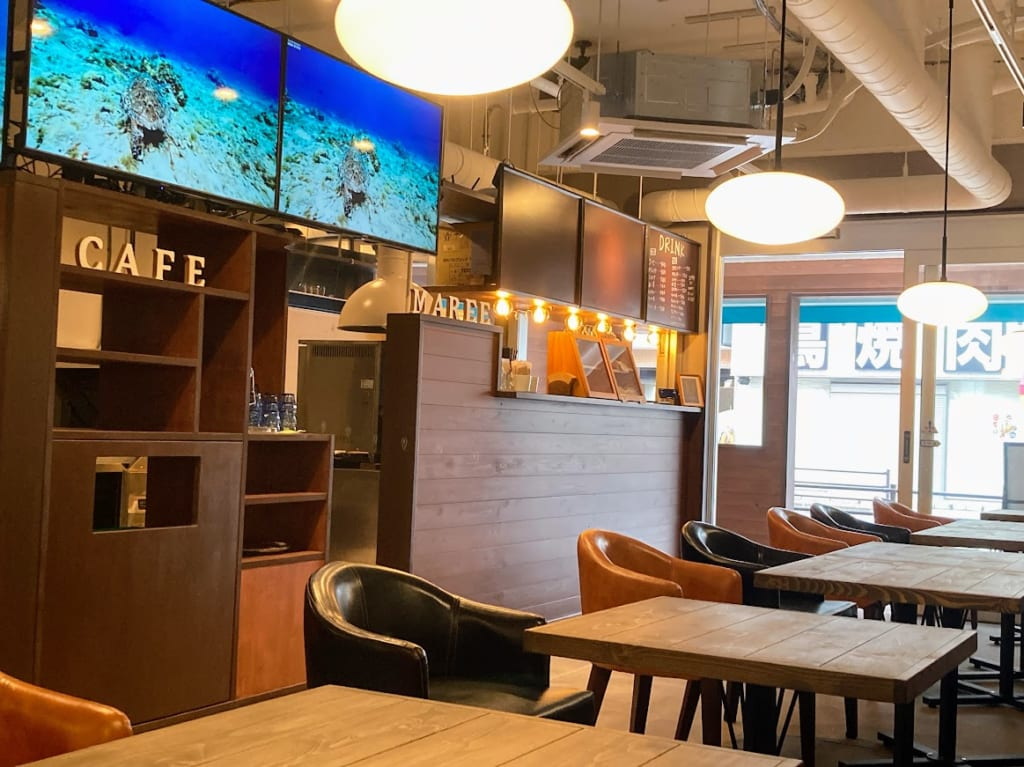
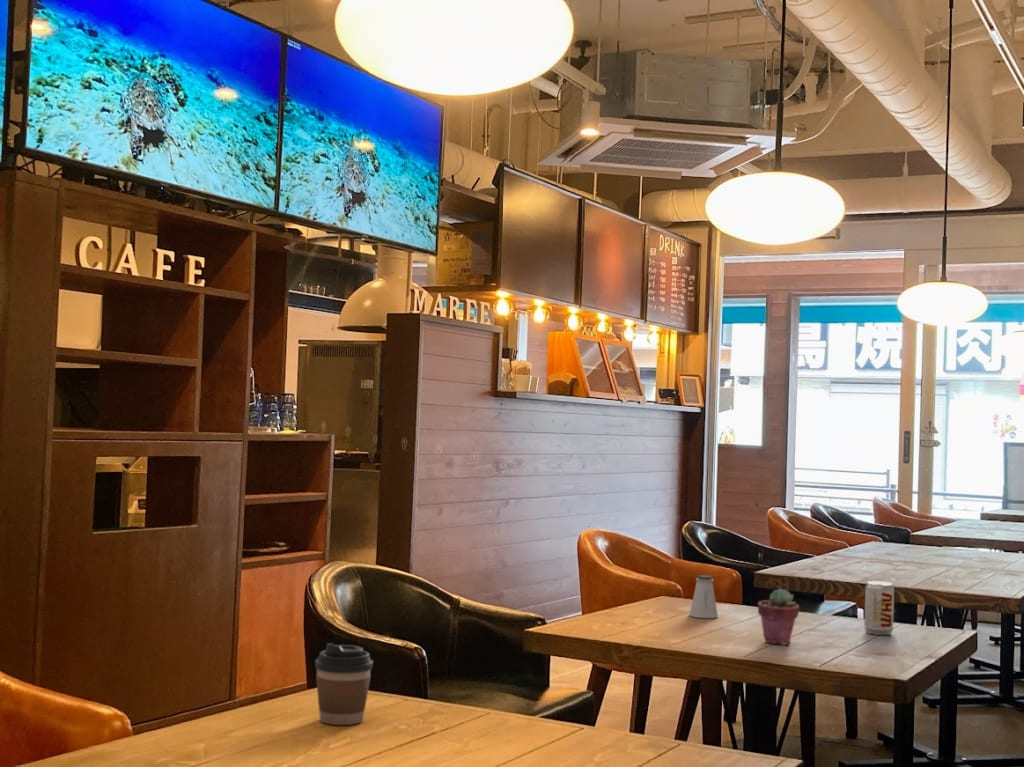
+ beverage can (879, 607)
+ saltshaker (704, 596)
+ coffee cup (343, 681)
+ potted succulent (778, 615)
